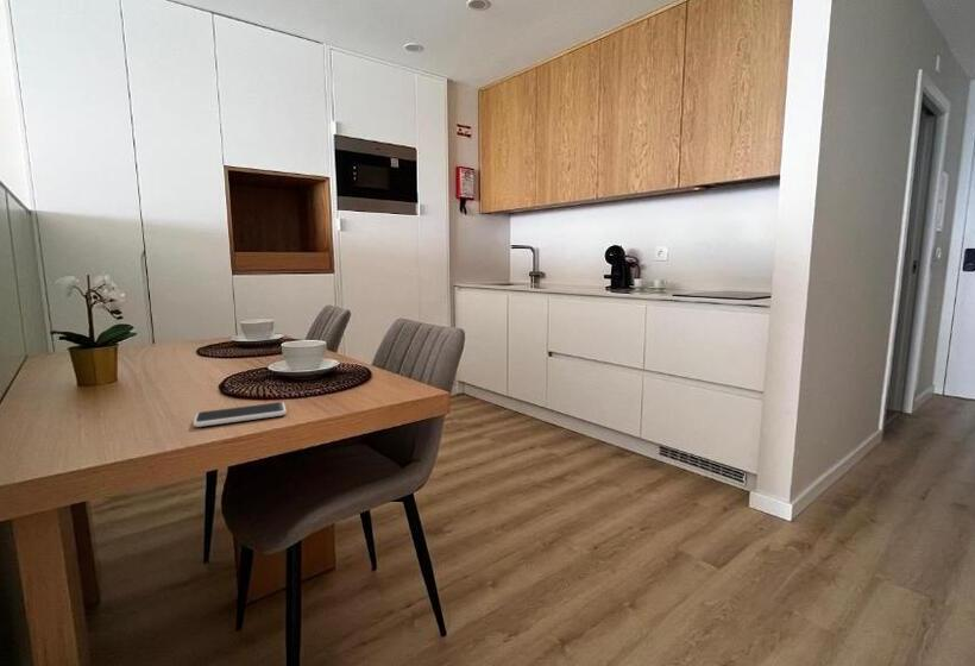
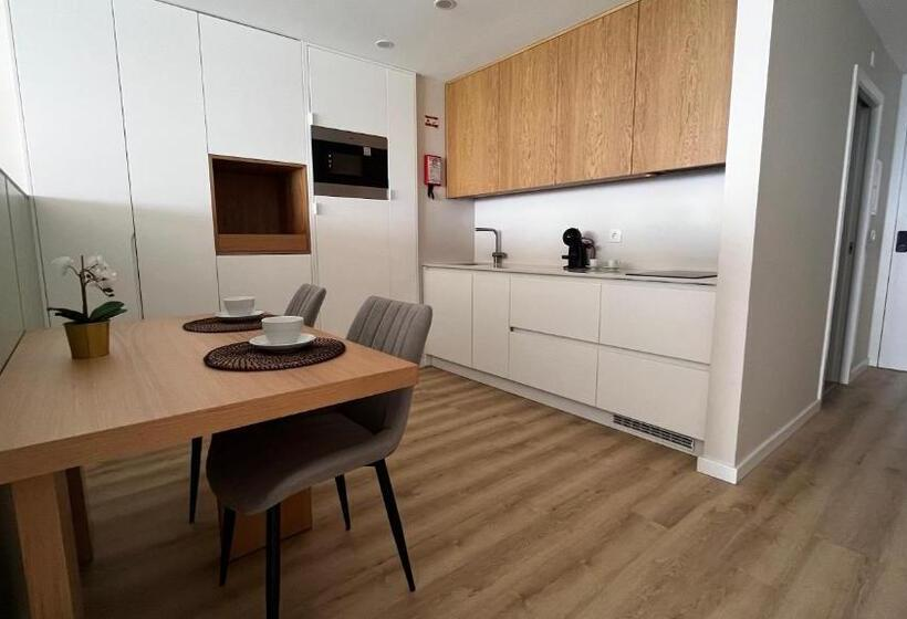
- smartphone (241, 413)
